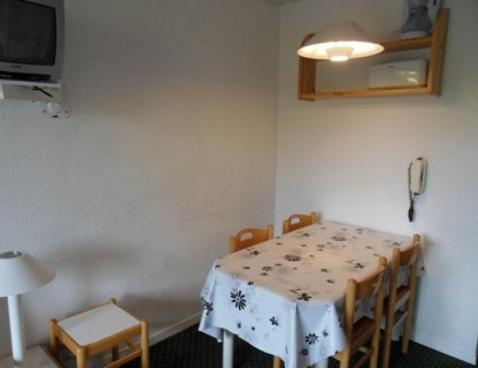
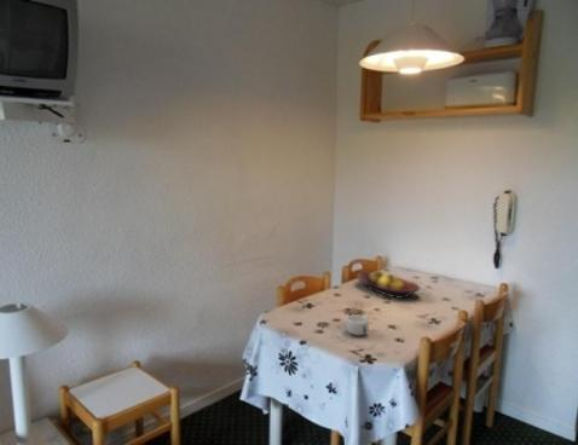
+ mug (358, 324)
+ fruit bowl (386, 282)
